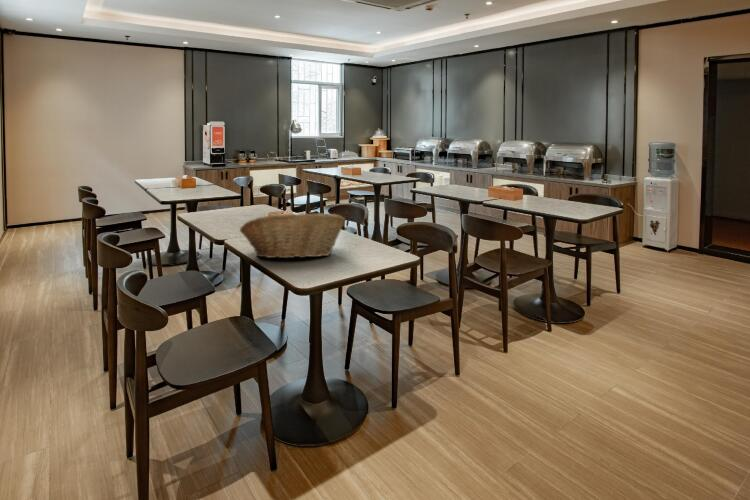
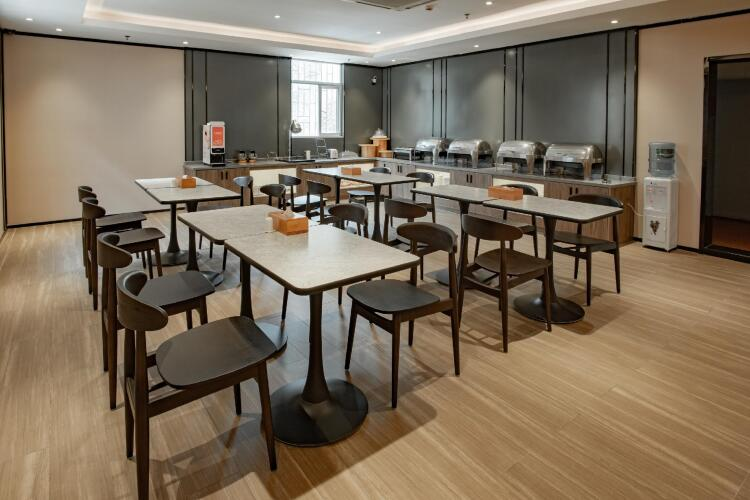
- fruit basket (294, 234)
